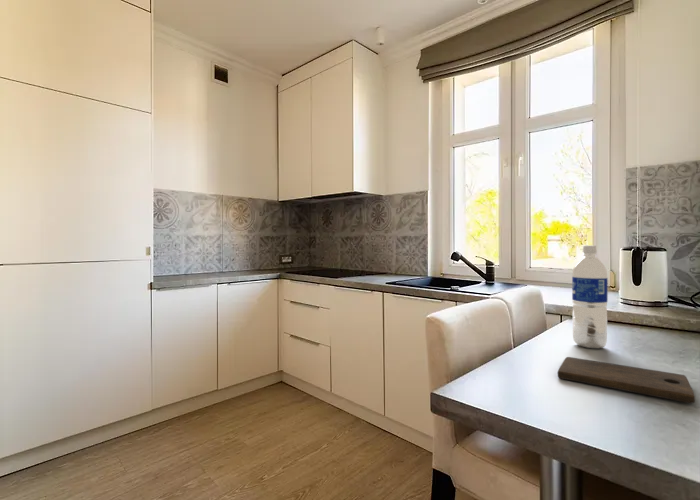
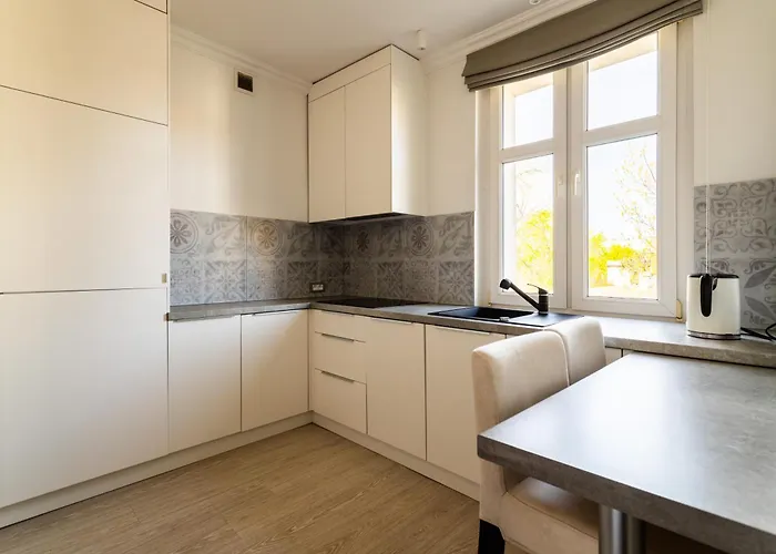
- water bottle (589, 295)
- cutting board (620, 376)
